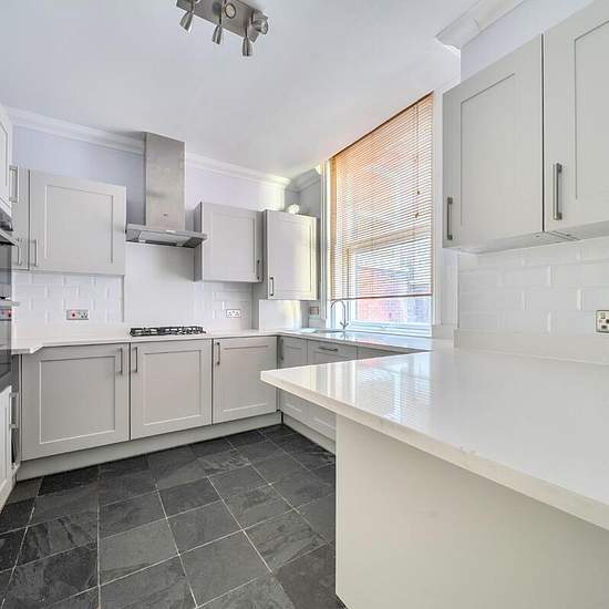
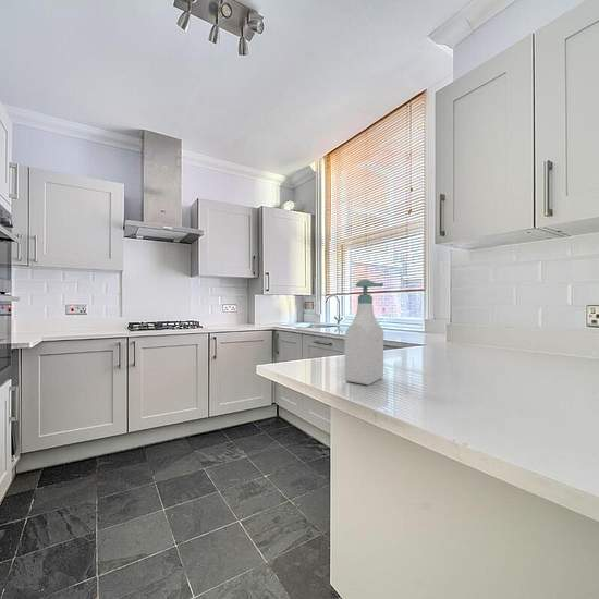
+ soap bottle (367, 329)
